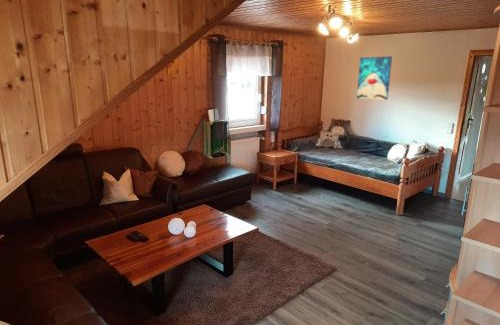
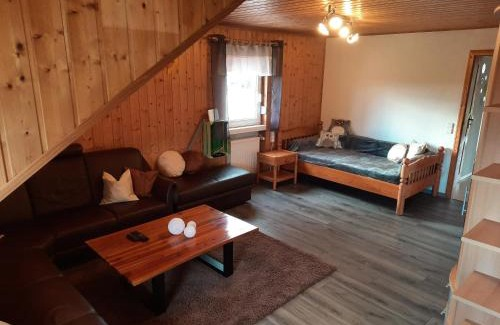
- wall art (373, 78)
